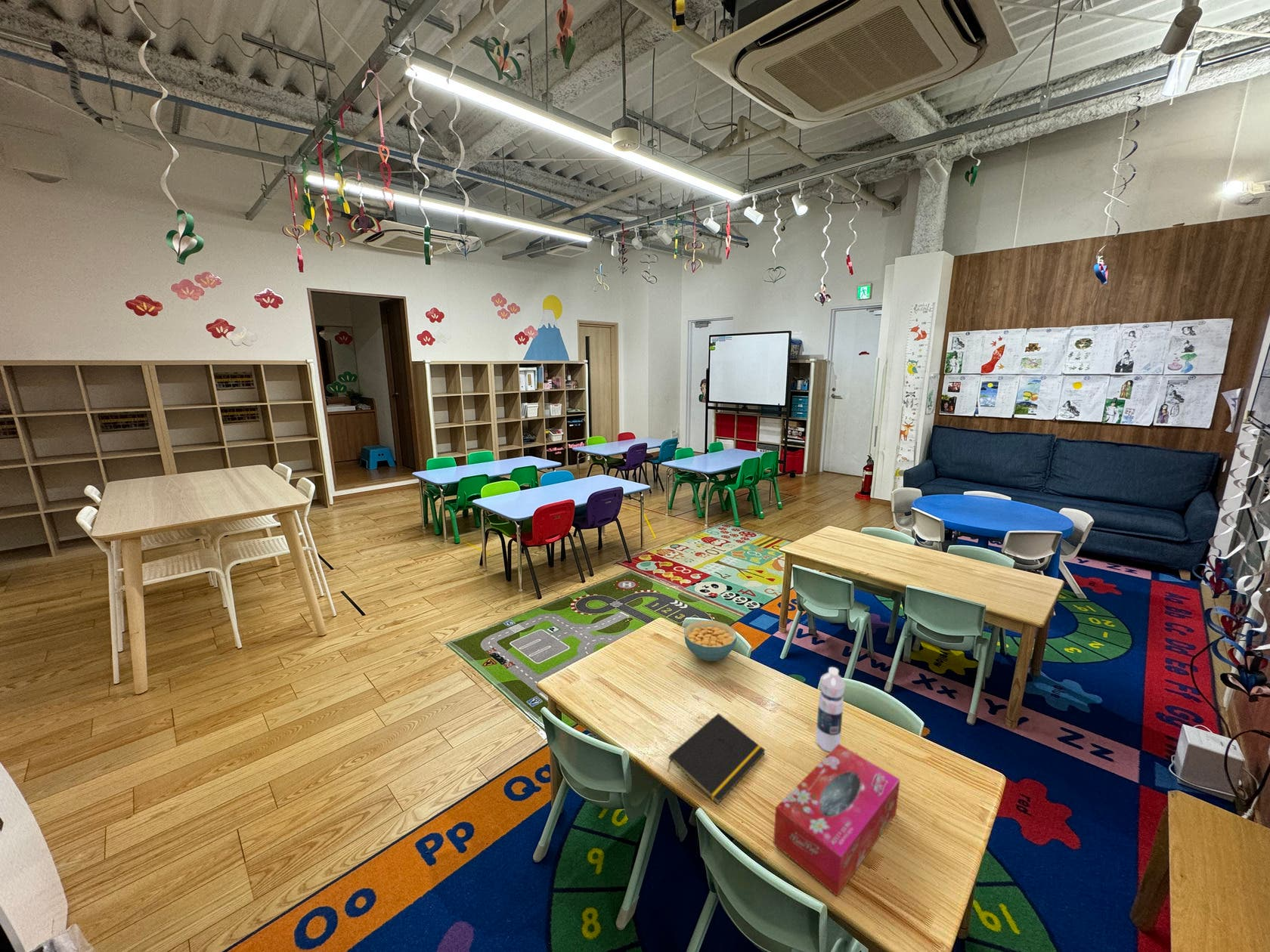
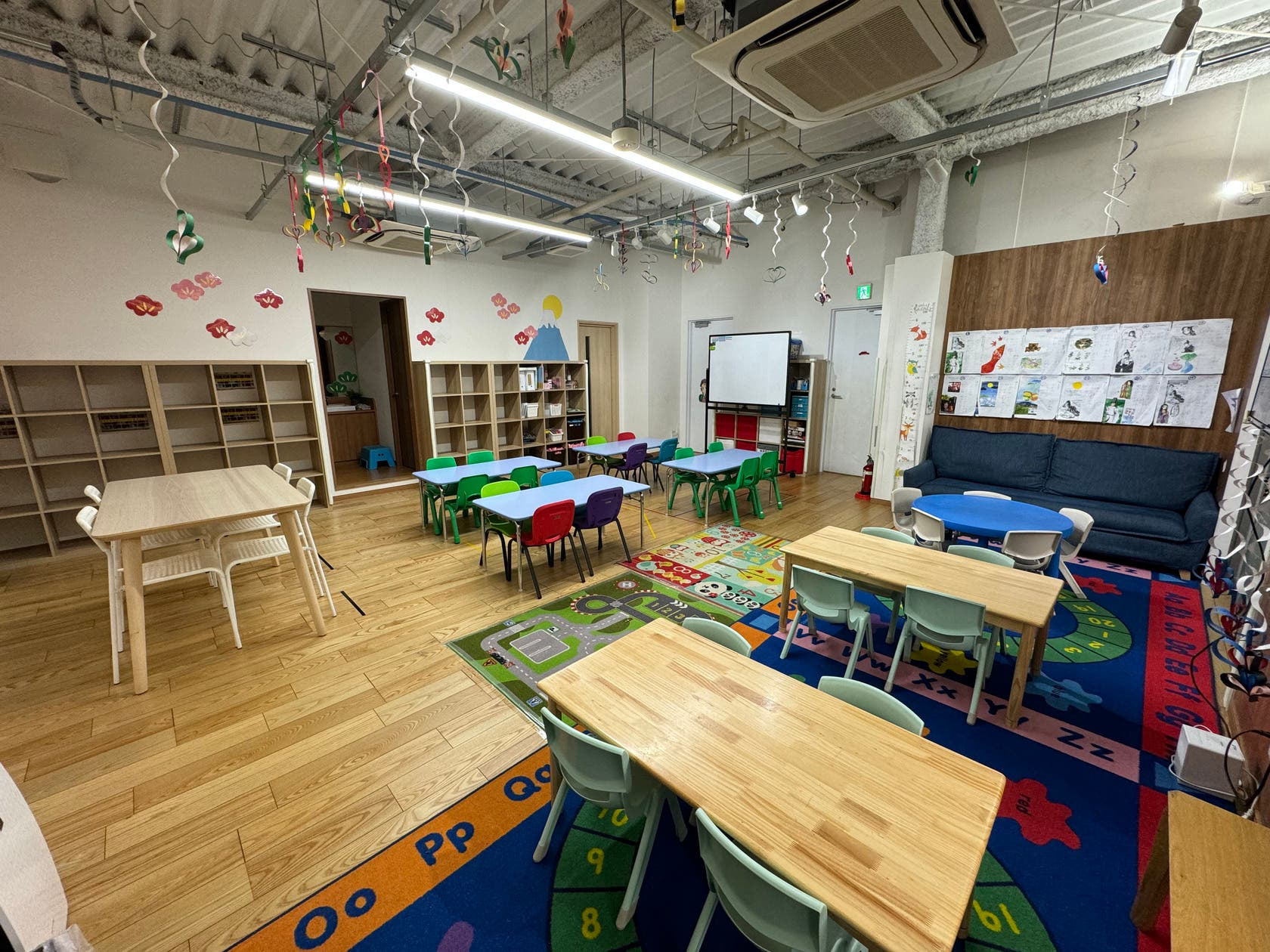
- notepad (717, 754)
- water bottle (830, 707)
- cereal bowl (709, 644)
- tissue box (838, 811)
